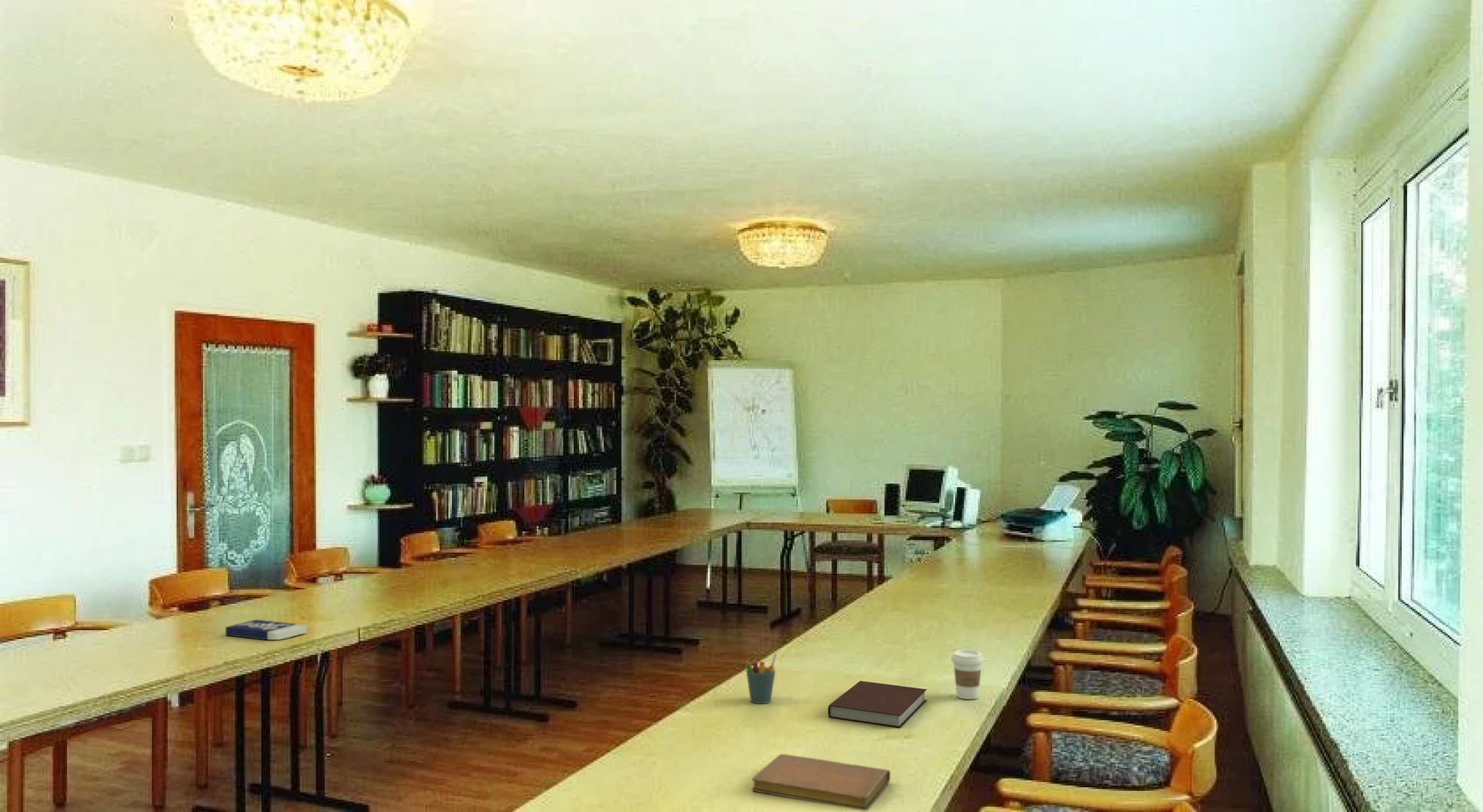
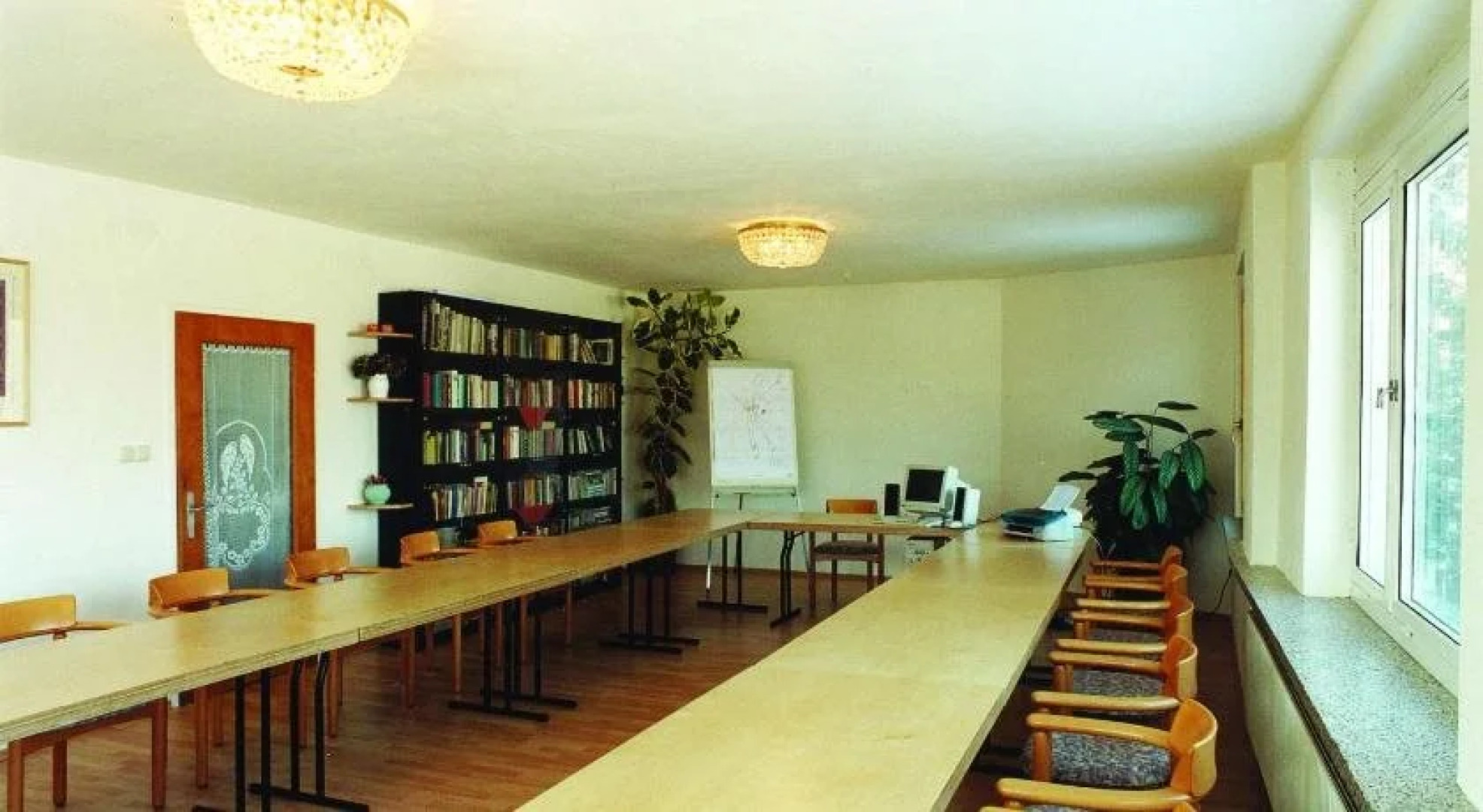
- book (266, 630)
- notebook (821, 780)
- notebook (878, 702)
- pen holder (760, 677)
- coffee cup (967, 674)
